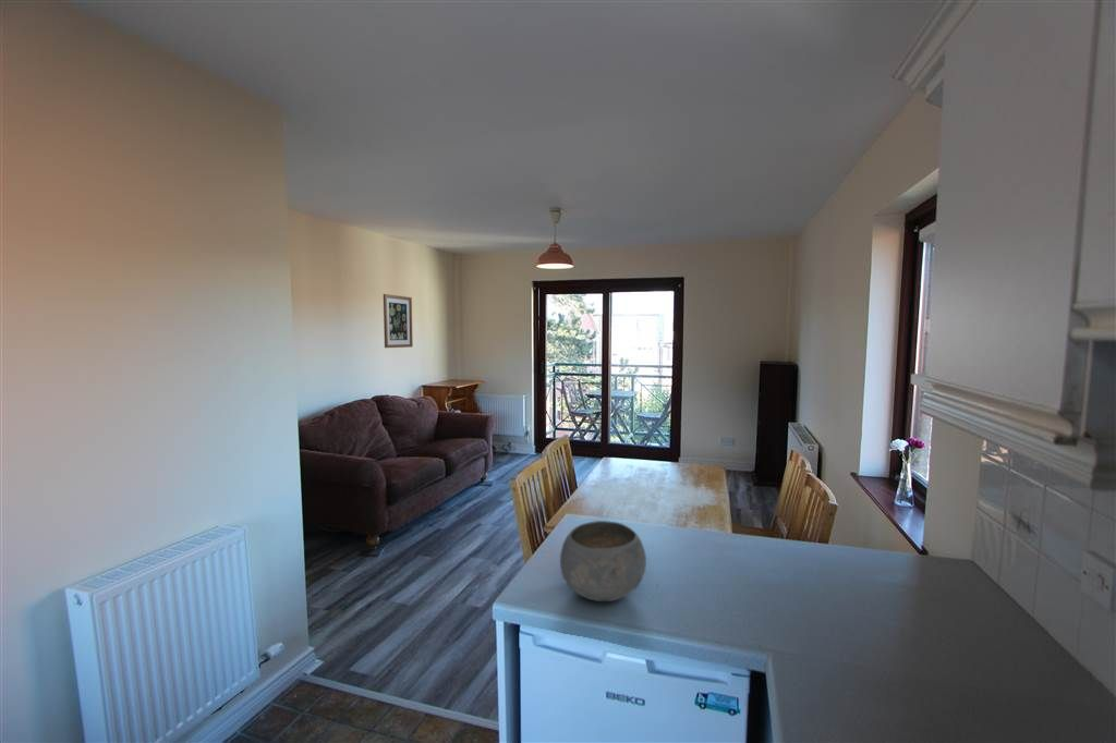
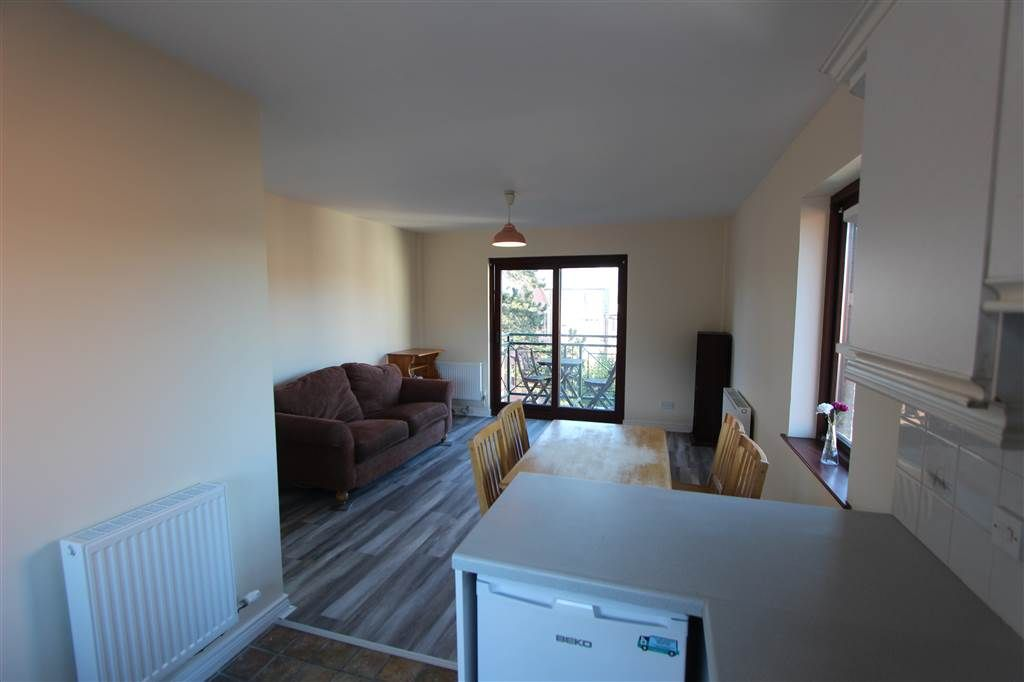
- wall art (398, 321)
- bowl (602, 562)
